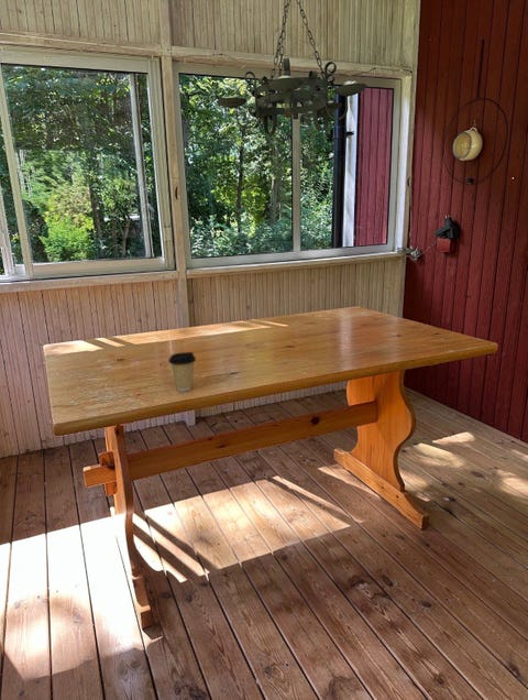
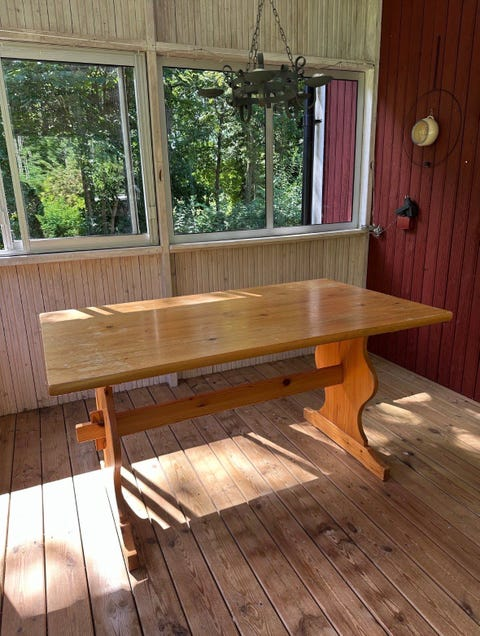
- coffee cup (183, 371)
